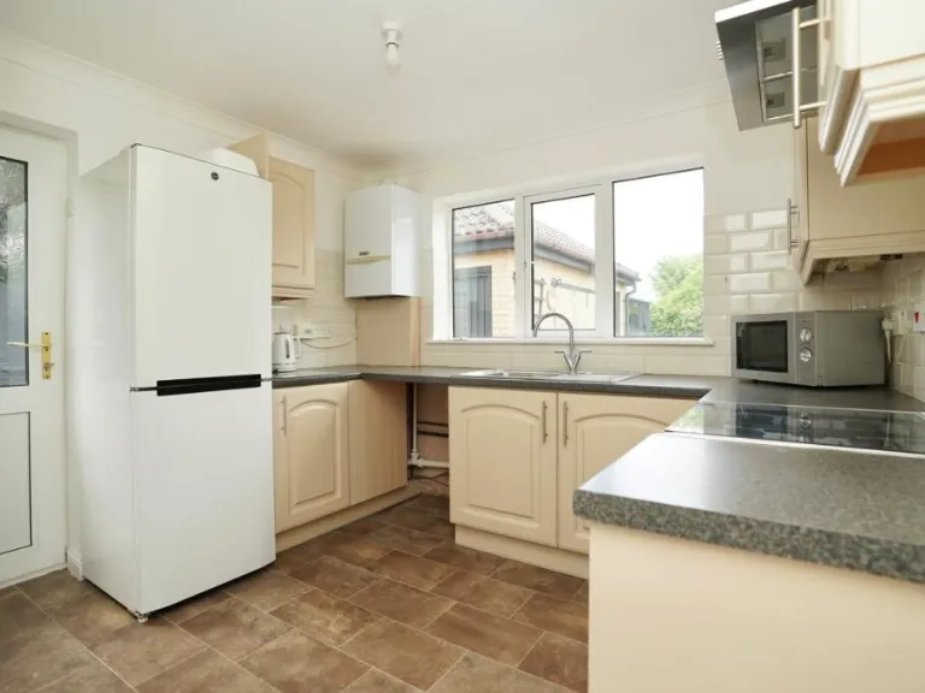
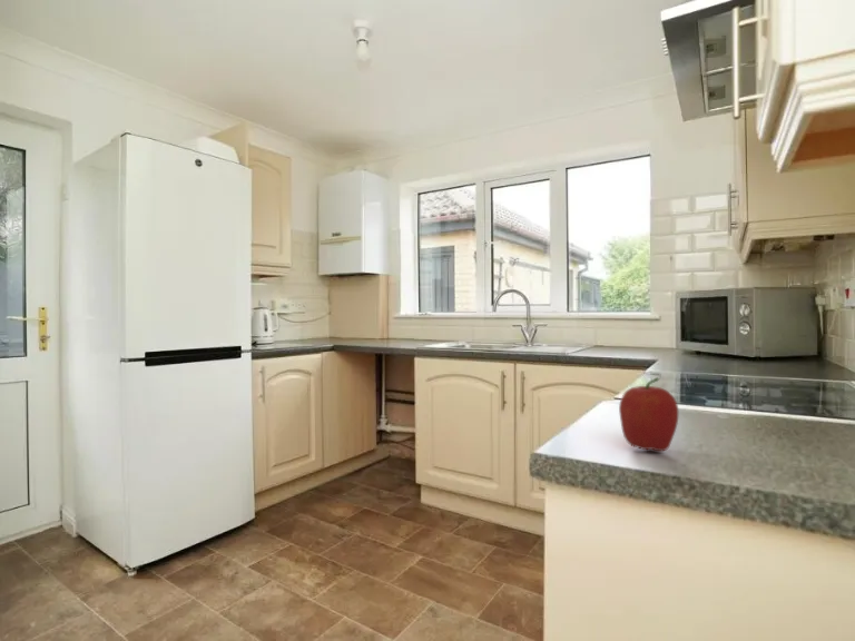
+ fruit (648, 413)
